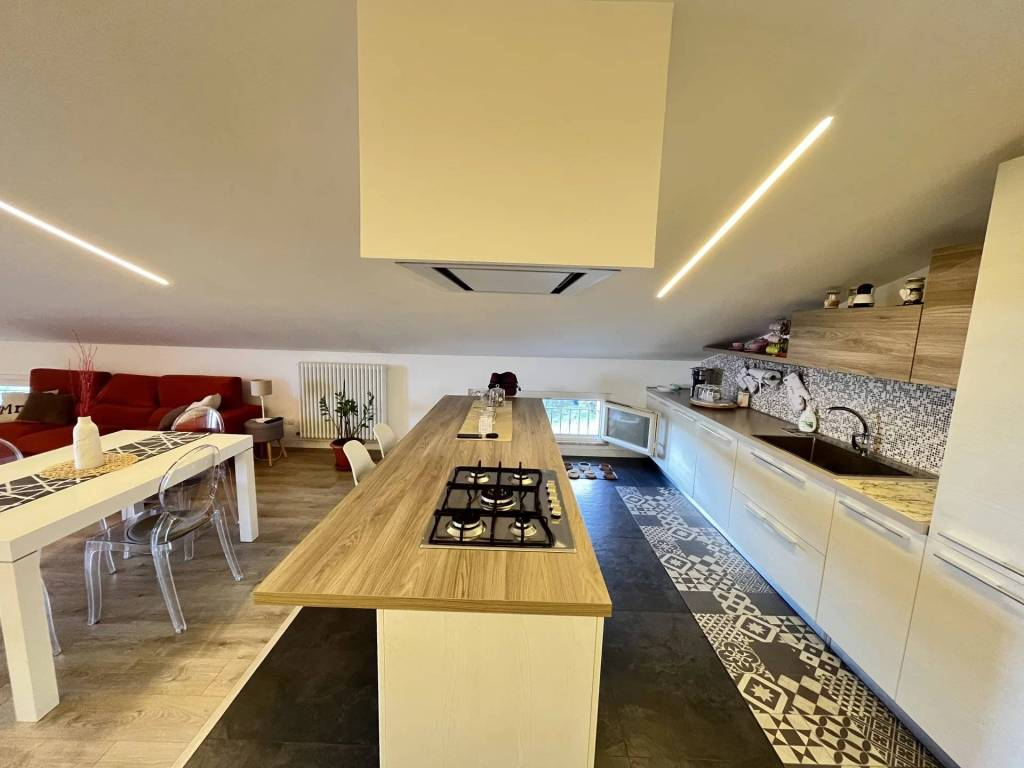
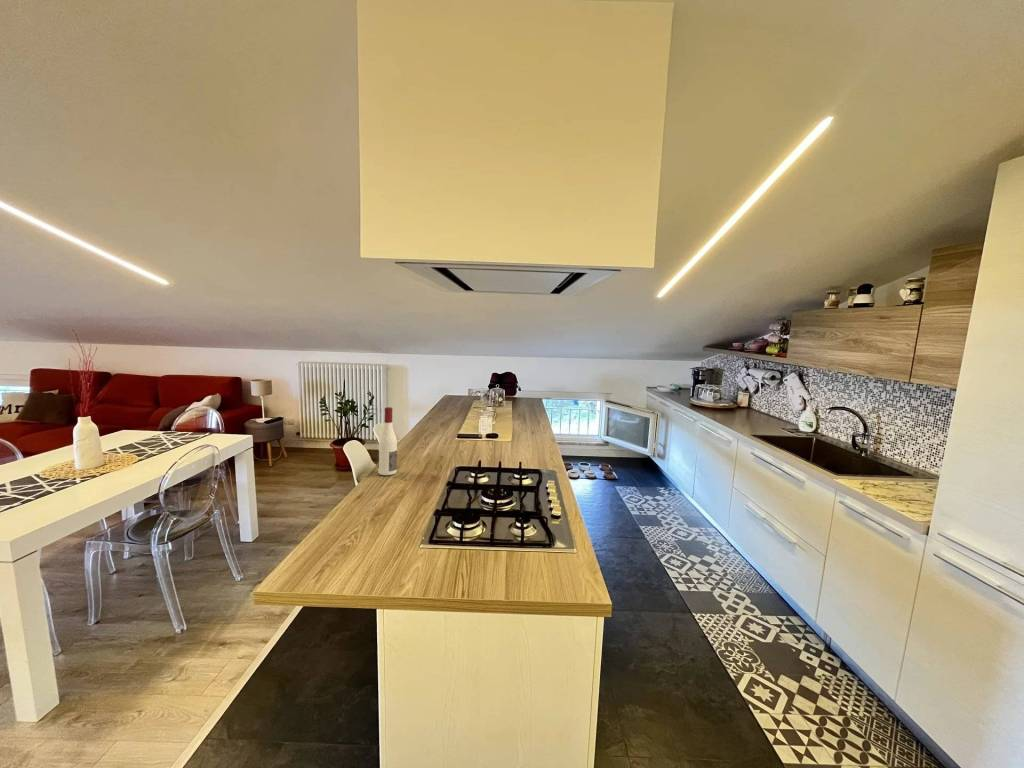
+ alcohol (388, 440)
